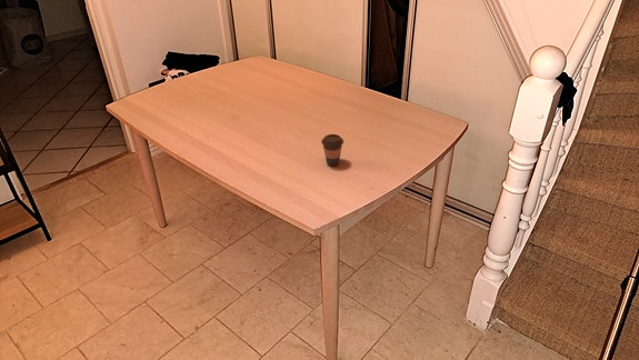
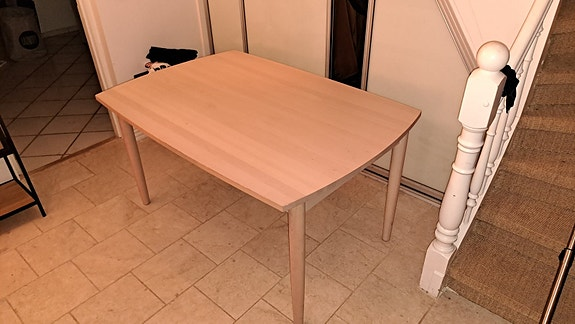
- coffee cup (332, 150)
